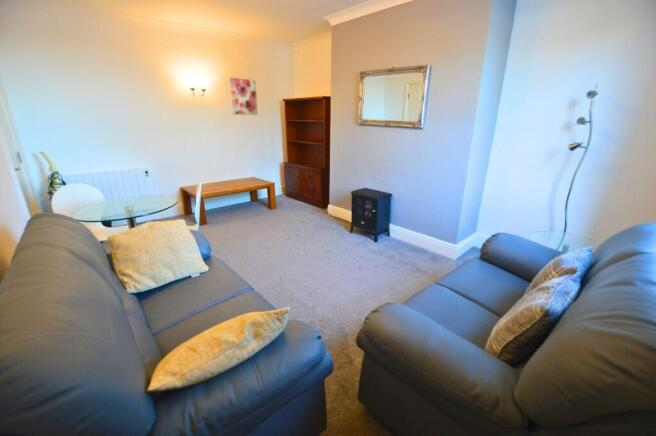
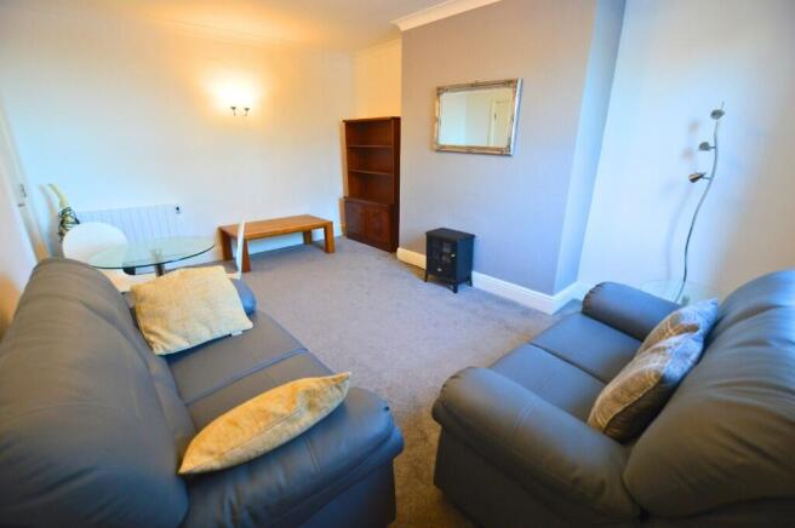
- wall art (244, 97)
